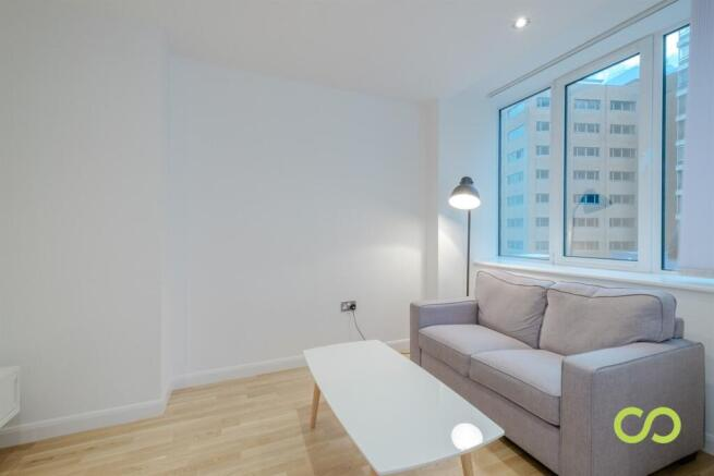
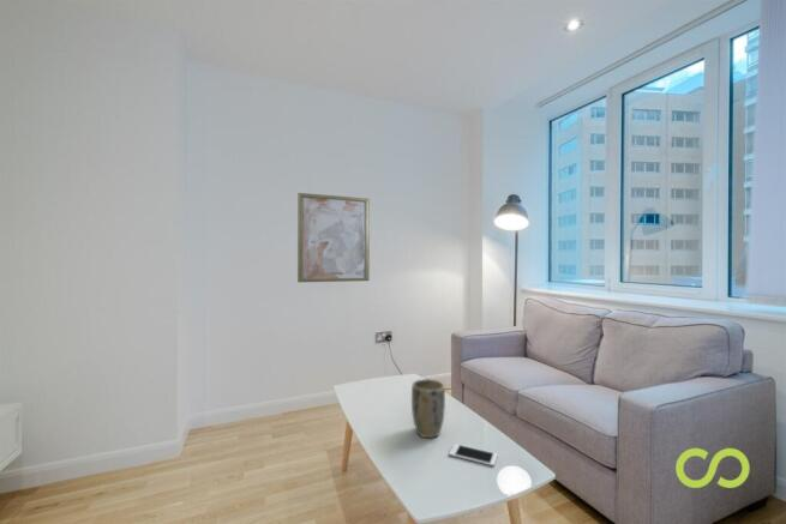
+ cell phone (473, 453)
+ plant pot (427, 408)
+ wall art (335, 239)
